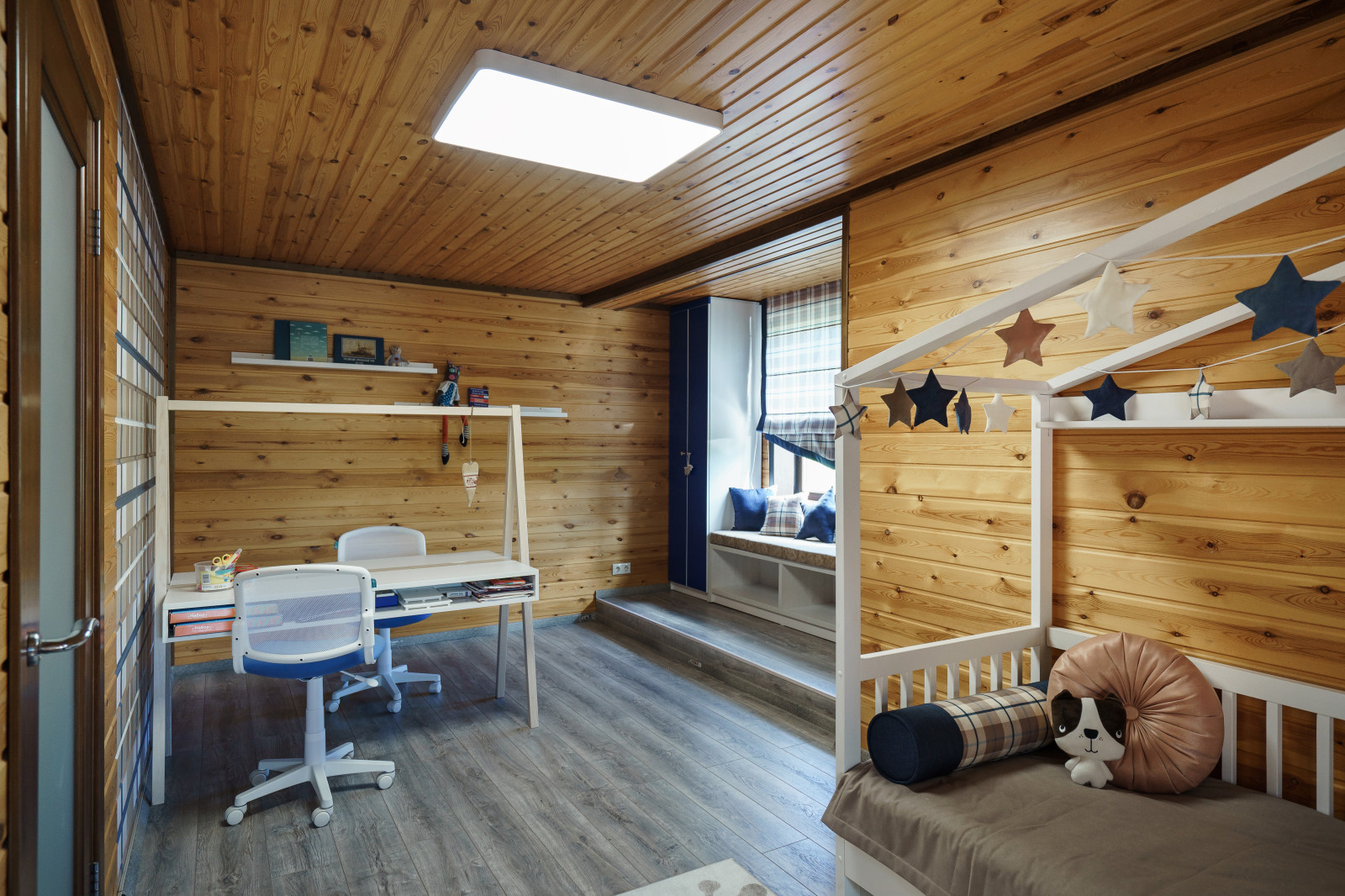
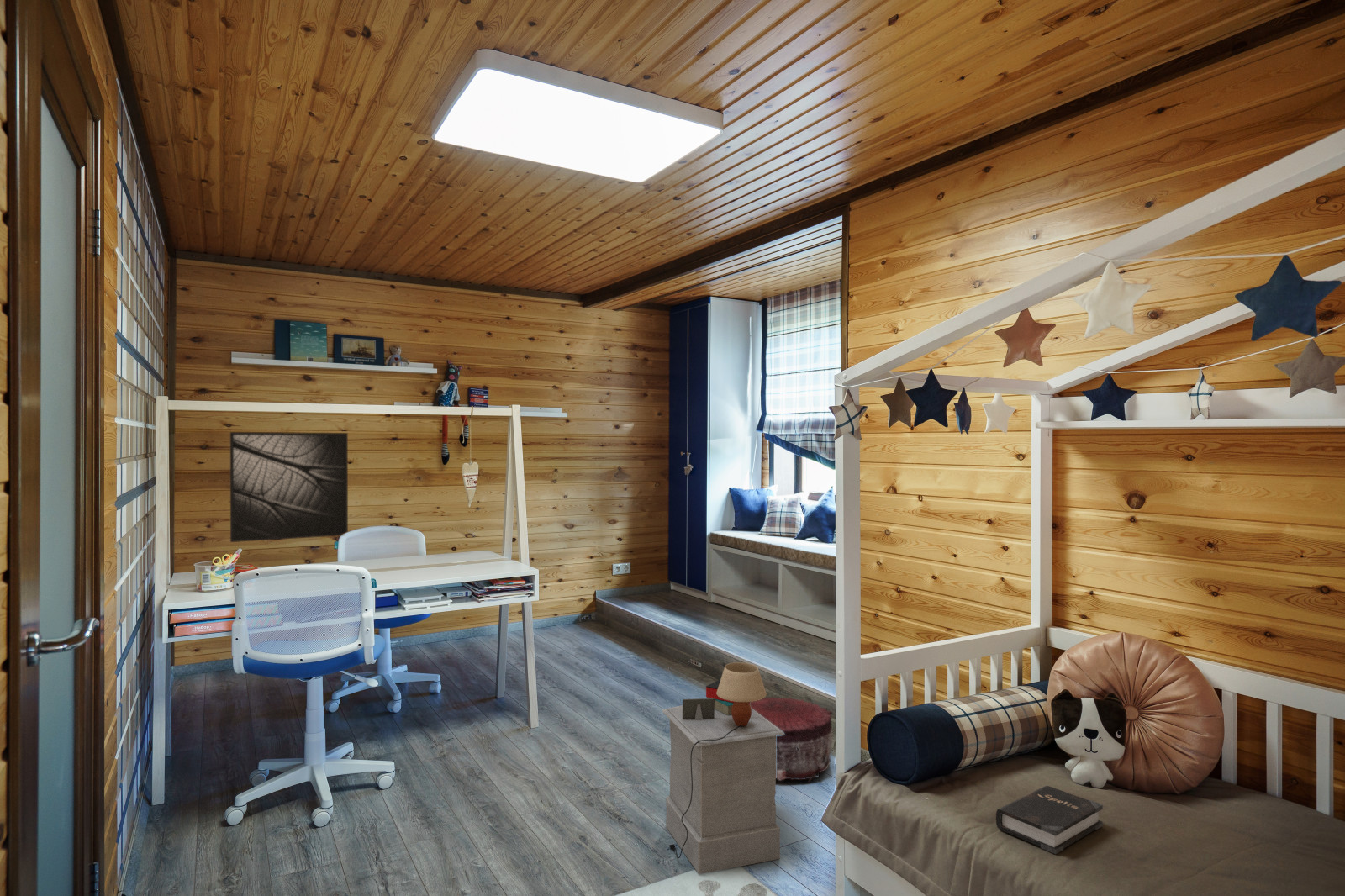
+ pouf (779, 735)
+ hardback book (1049, 816)
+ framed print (291, 485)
+ nightstand (714, 751)
